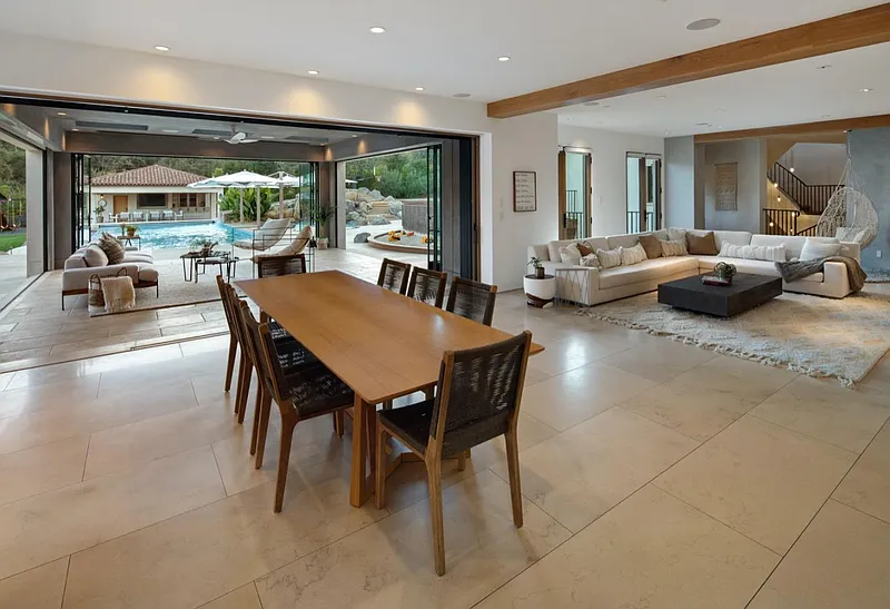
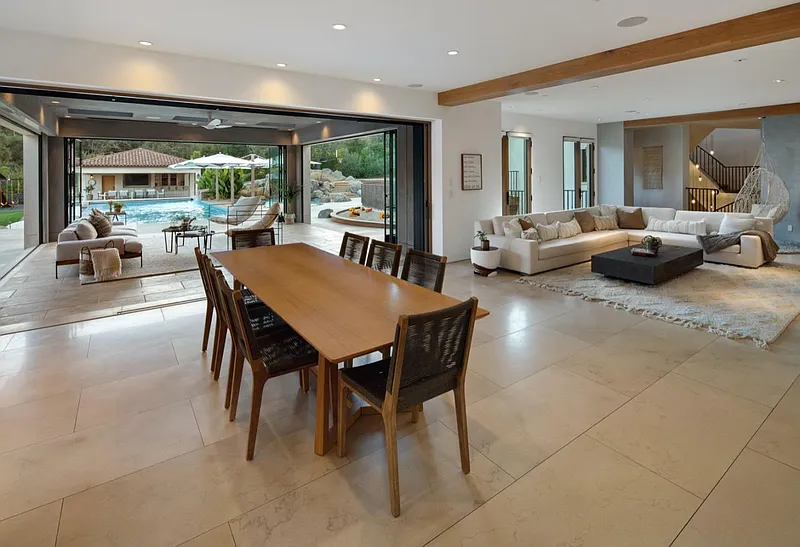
- side table (572, 288)
